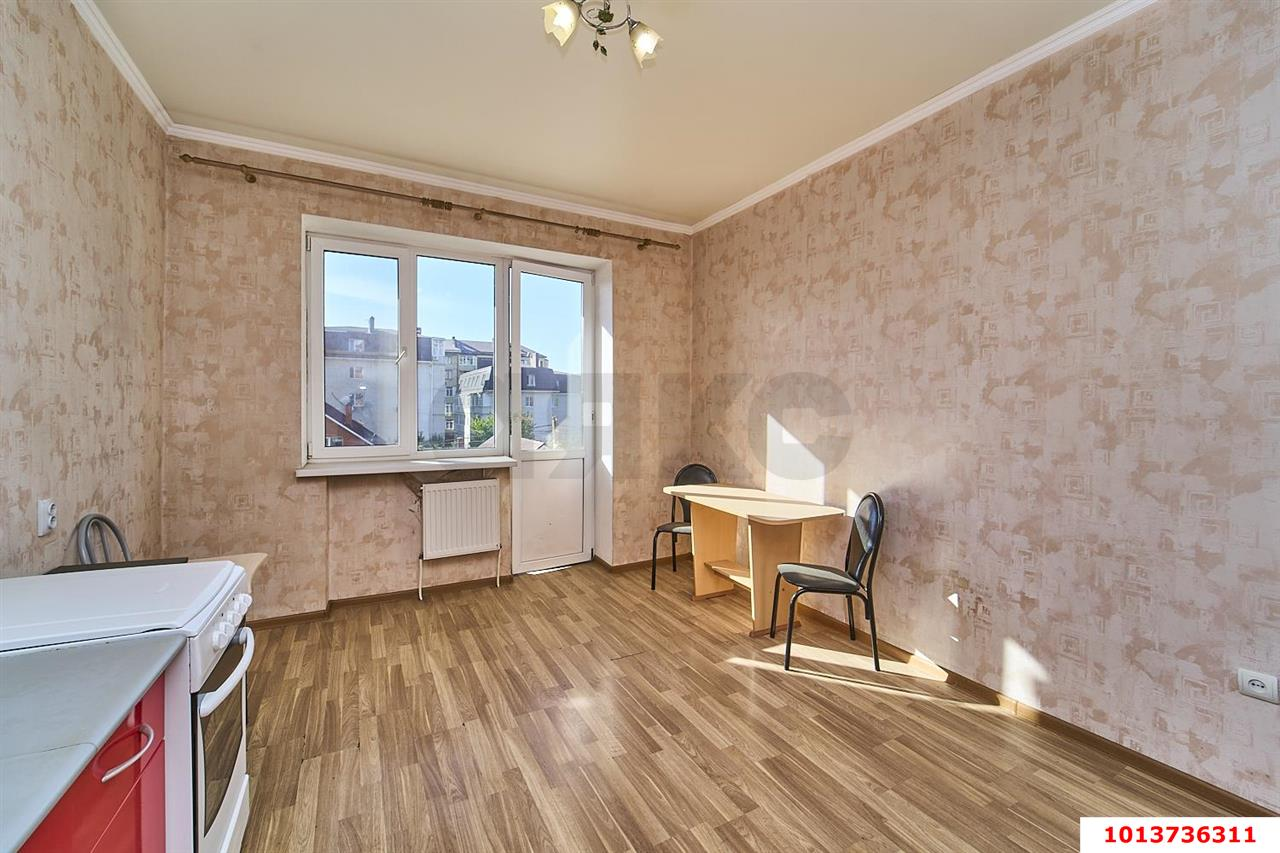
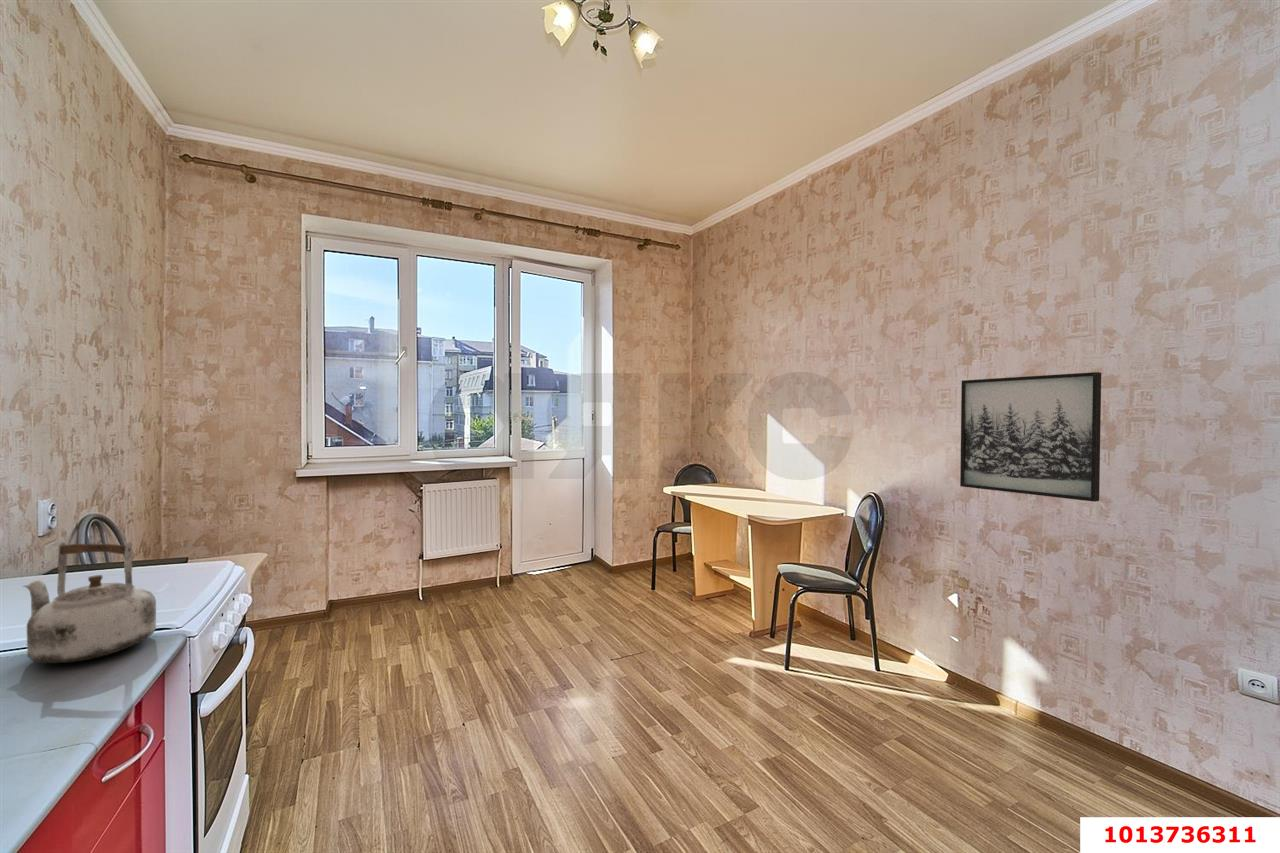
+ kettle (83, 595)
+ wall art (1023, 435)
